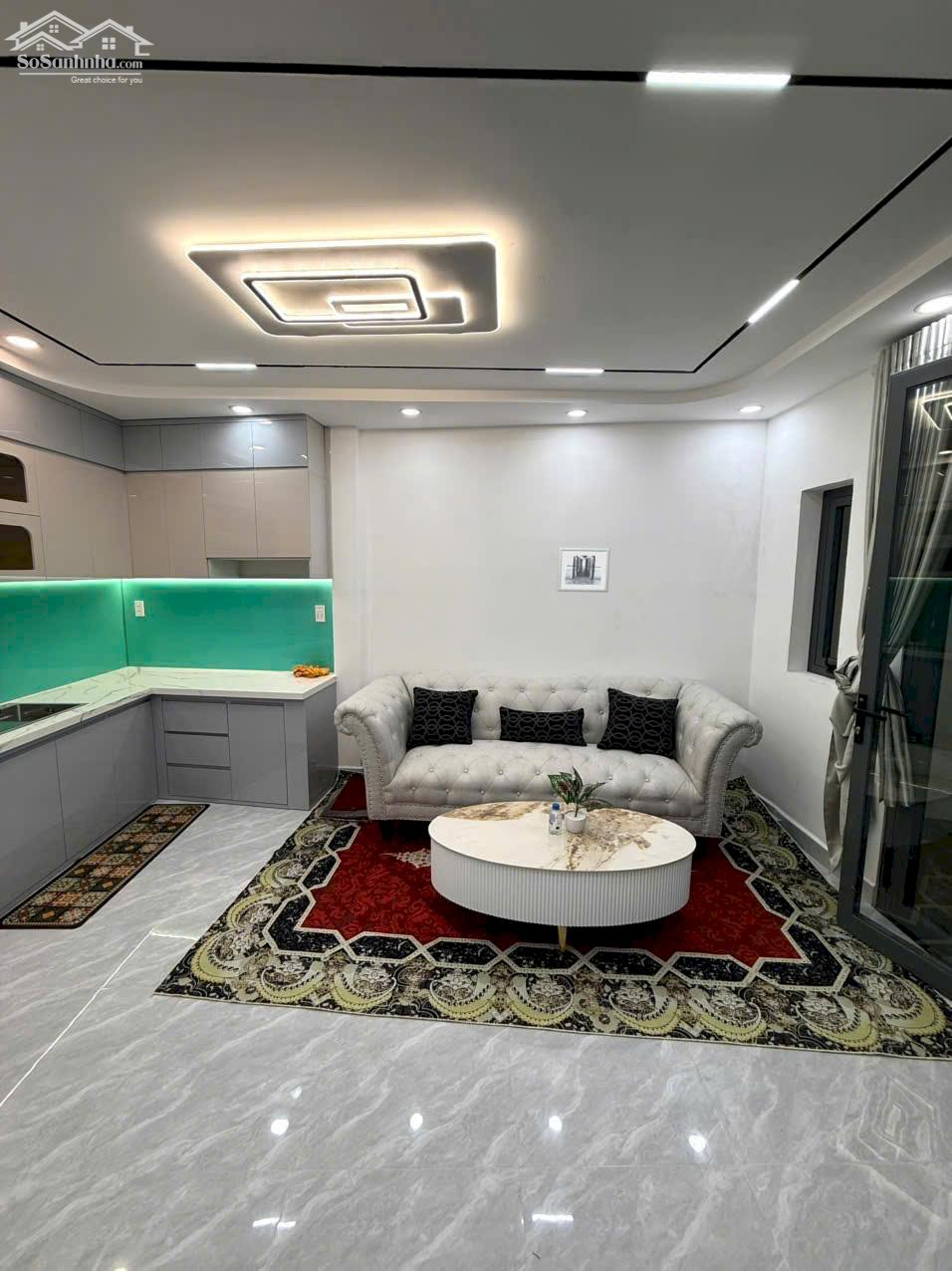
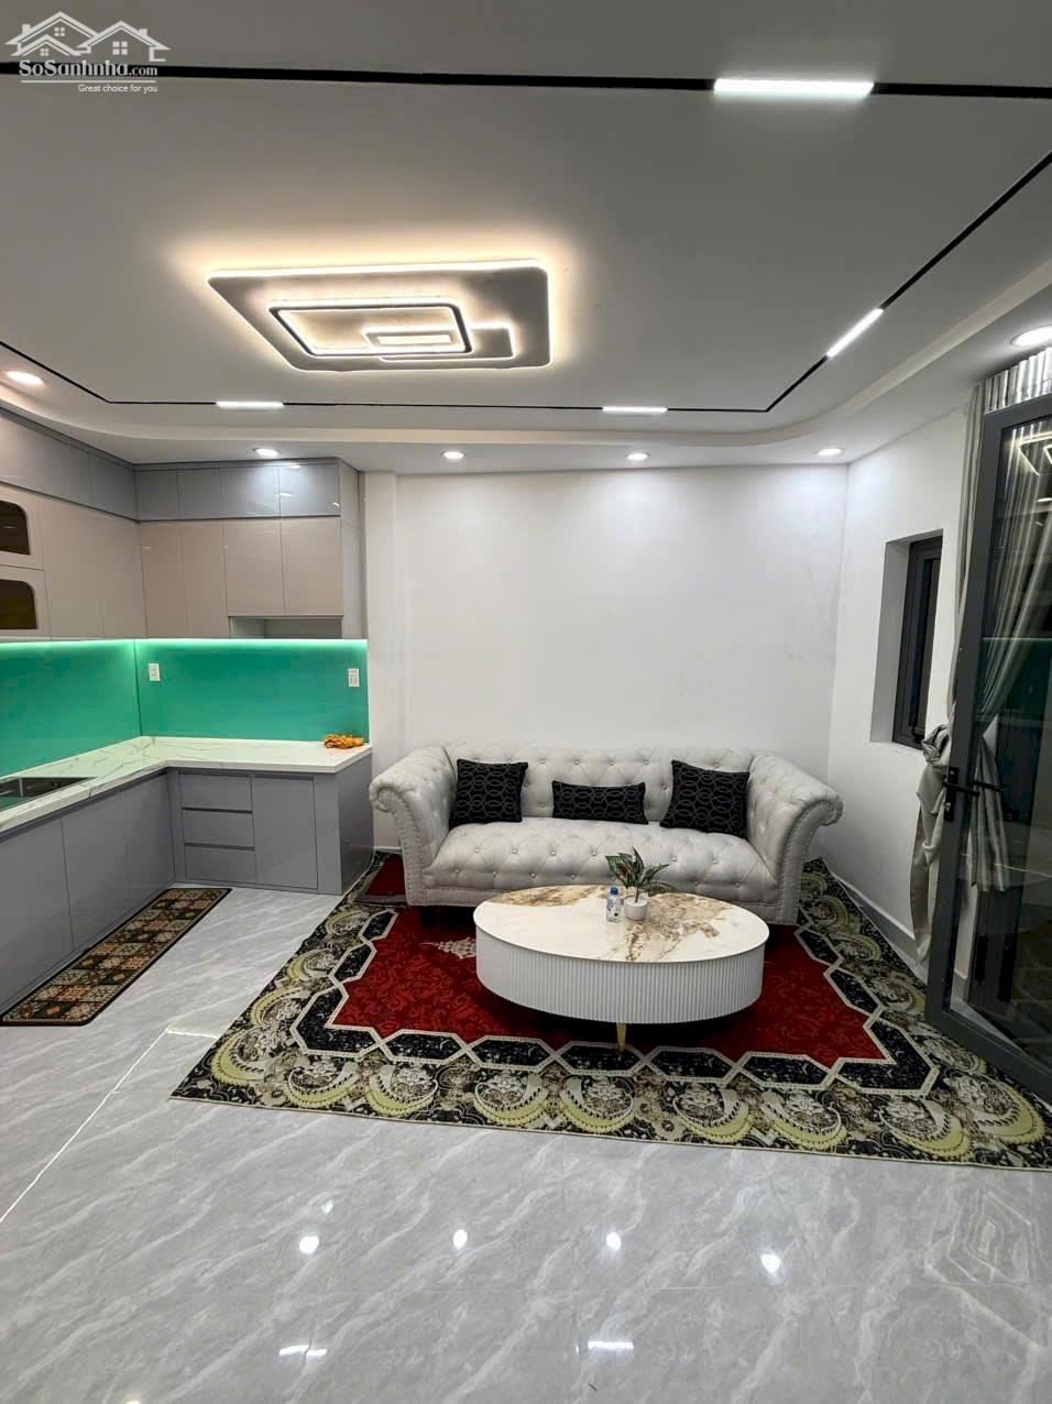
- wall art (583, 570)
